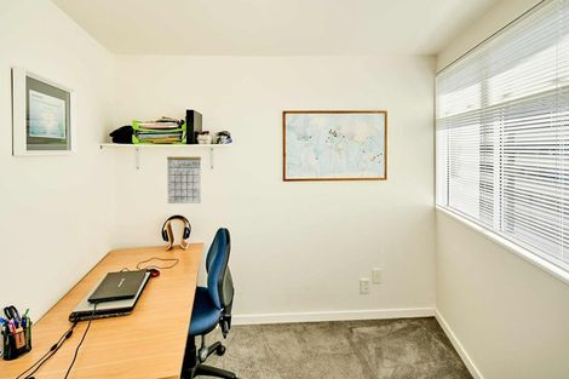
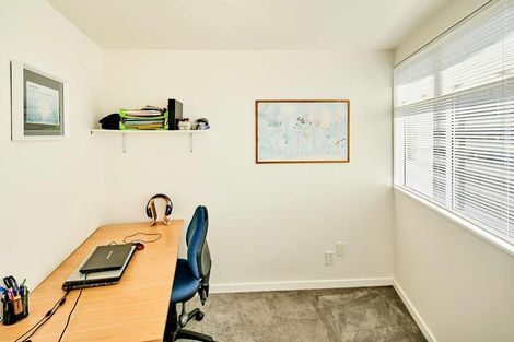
- calendar (184, 174)
